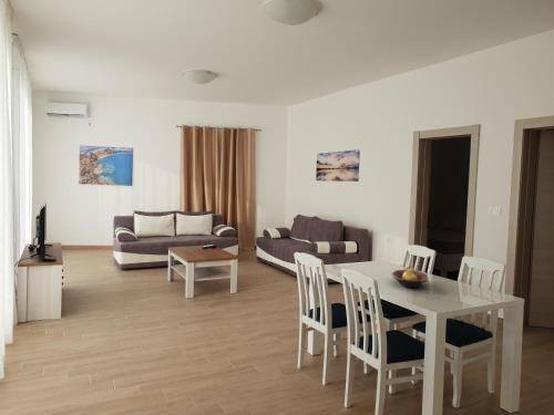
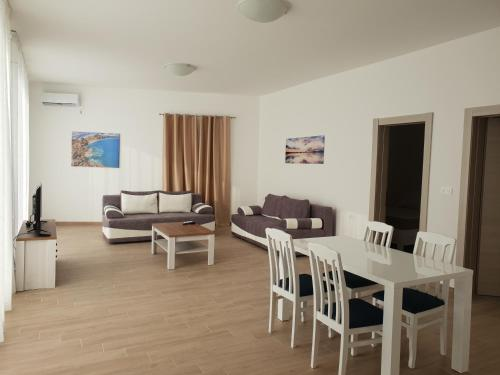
- fruit bowl (409, 276)
